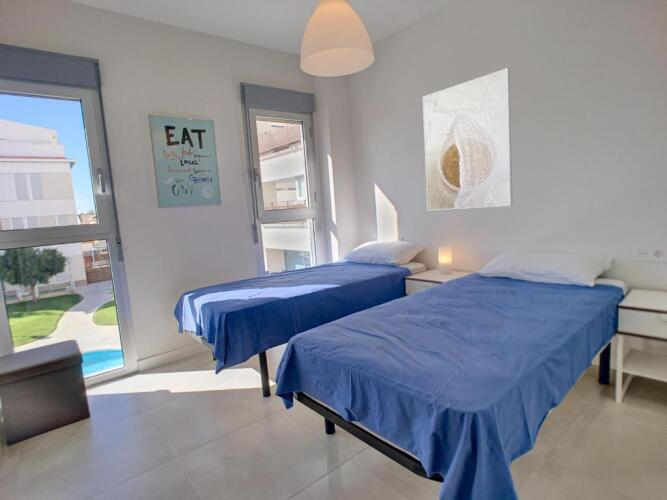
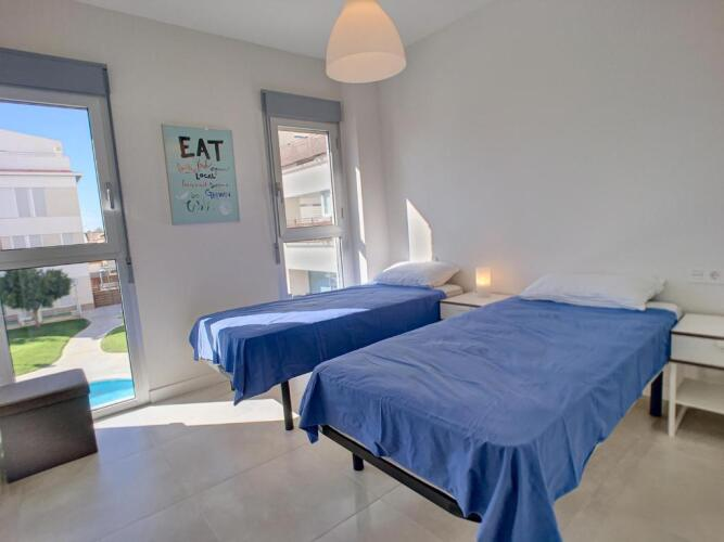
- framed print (464, 147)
